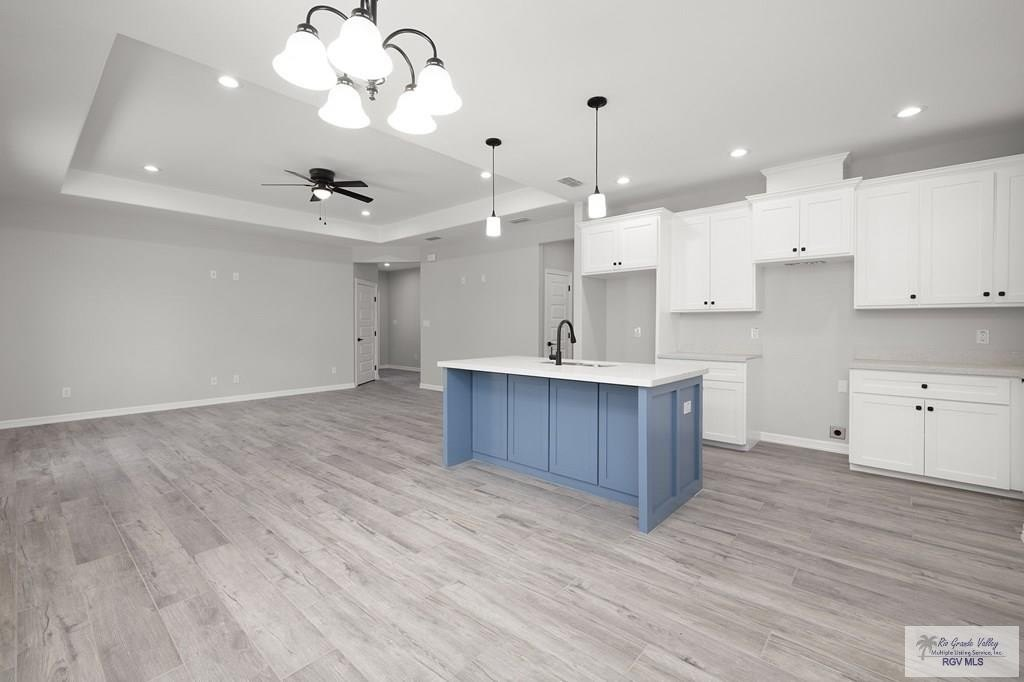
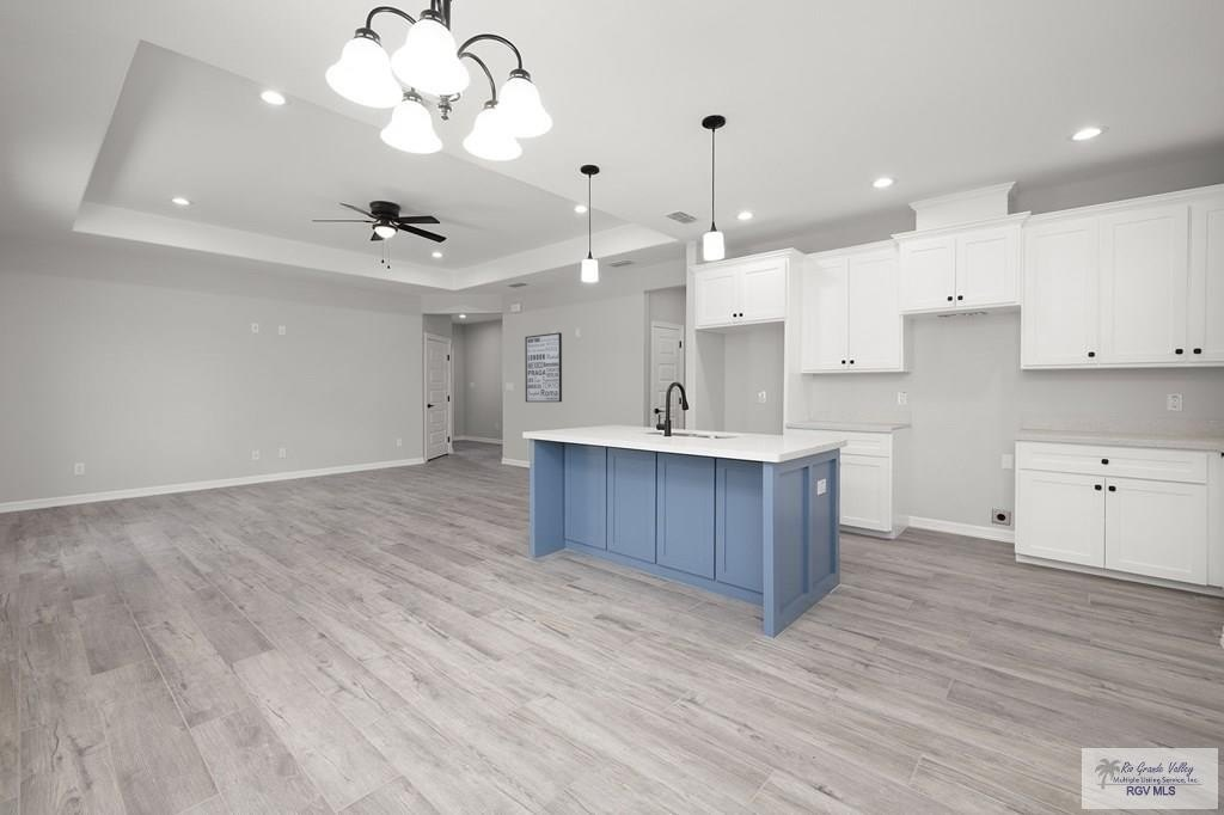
+ wall art (543, 368)
